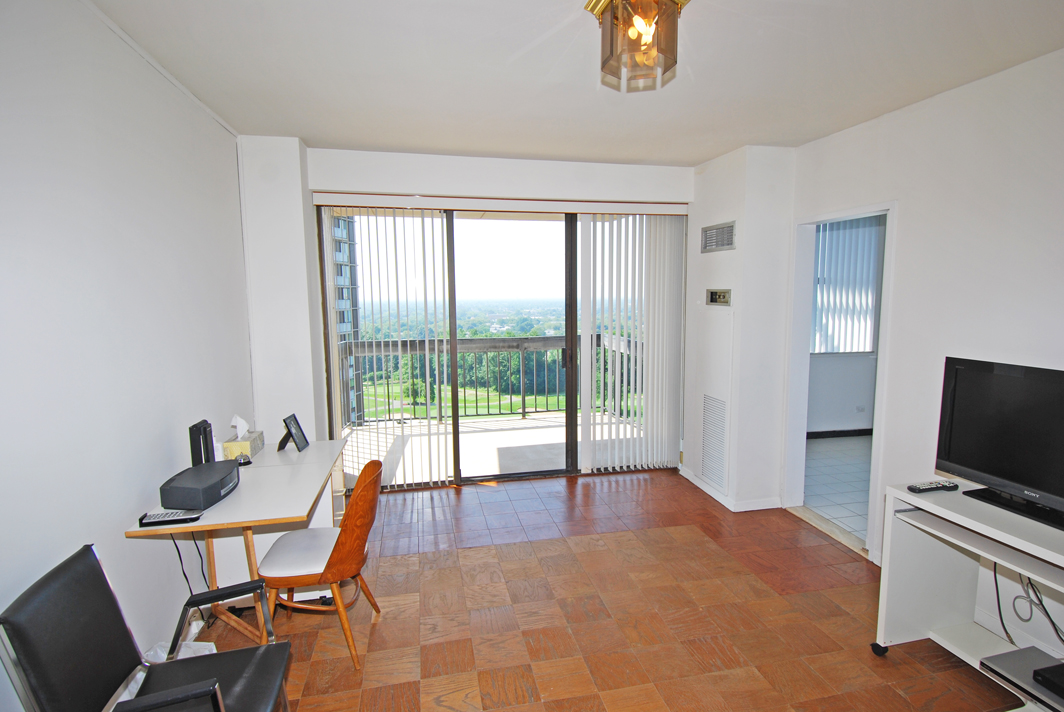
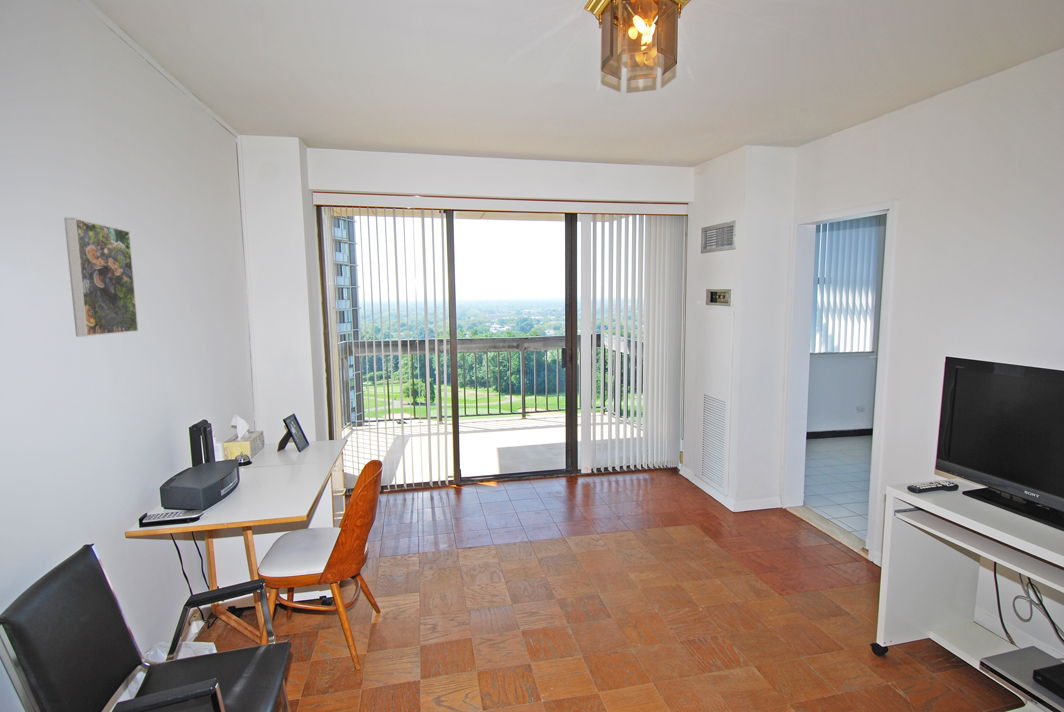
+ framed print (104, 279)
